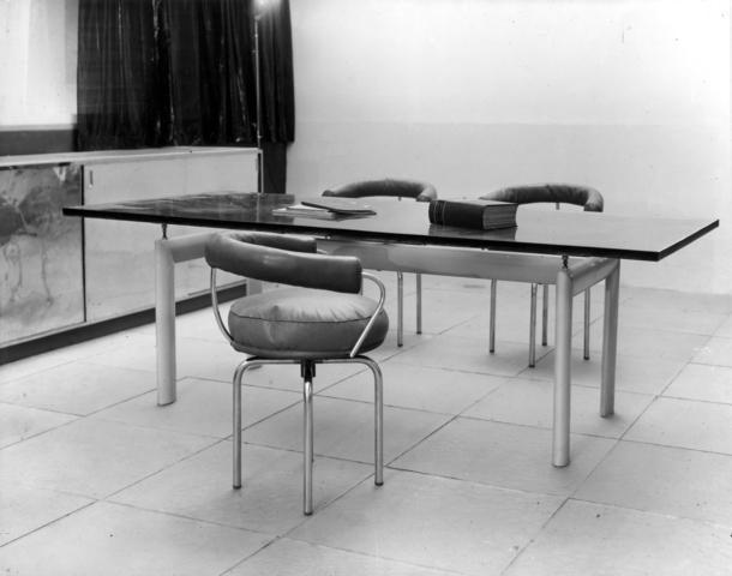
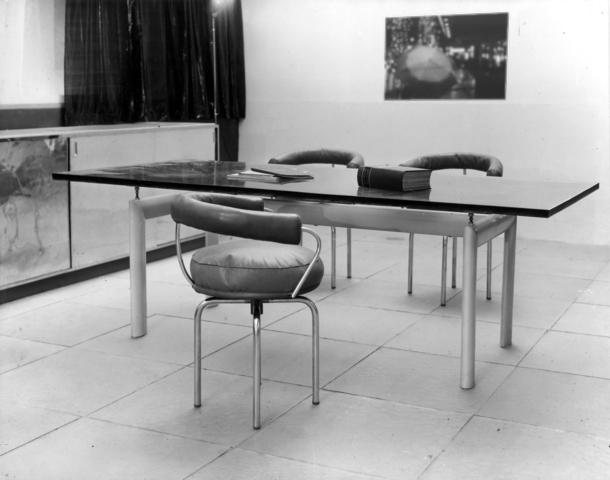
+ wall art (444, 57)
